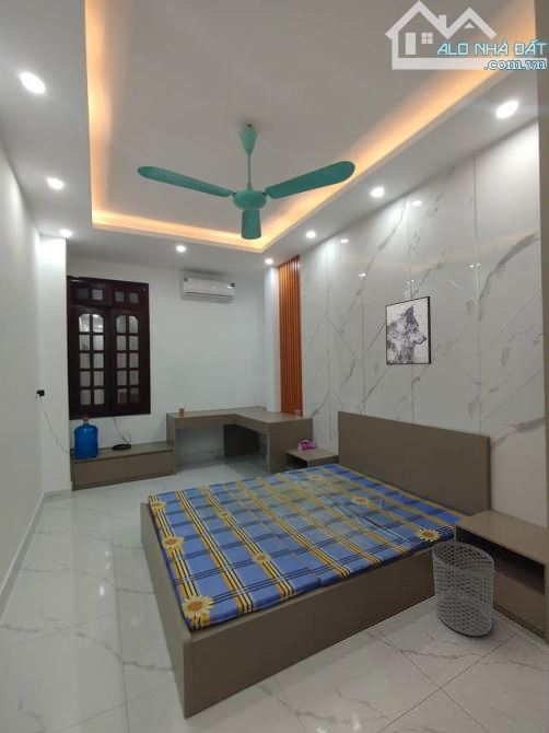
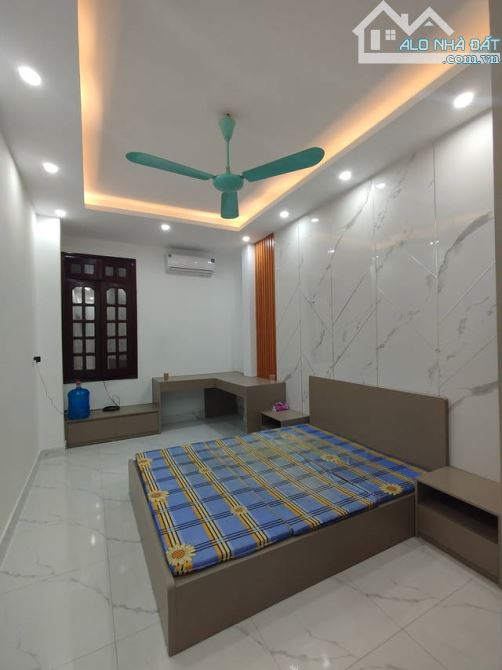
- wall art (407, 333)
- waste bin (462, 586)
